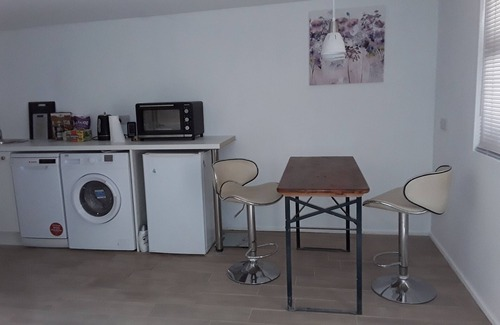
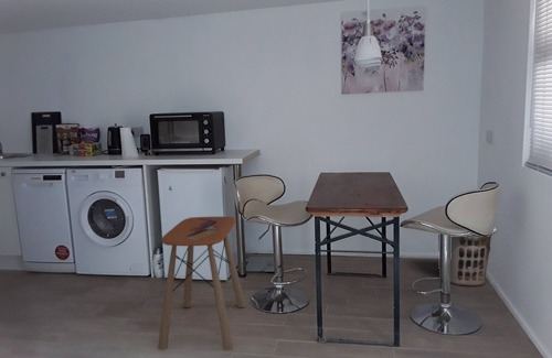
+ side table (202, 278)
+ clothes hamper (463, 243)
